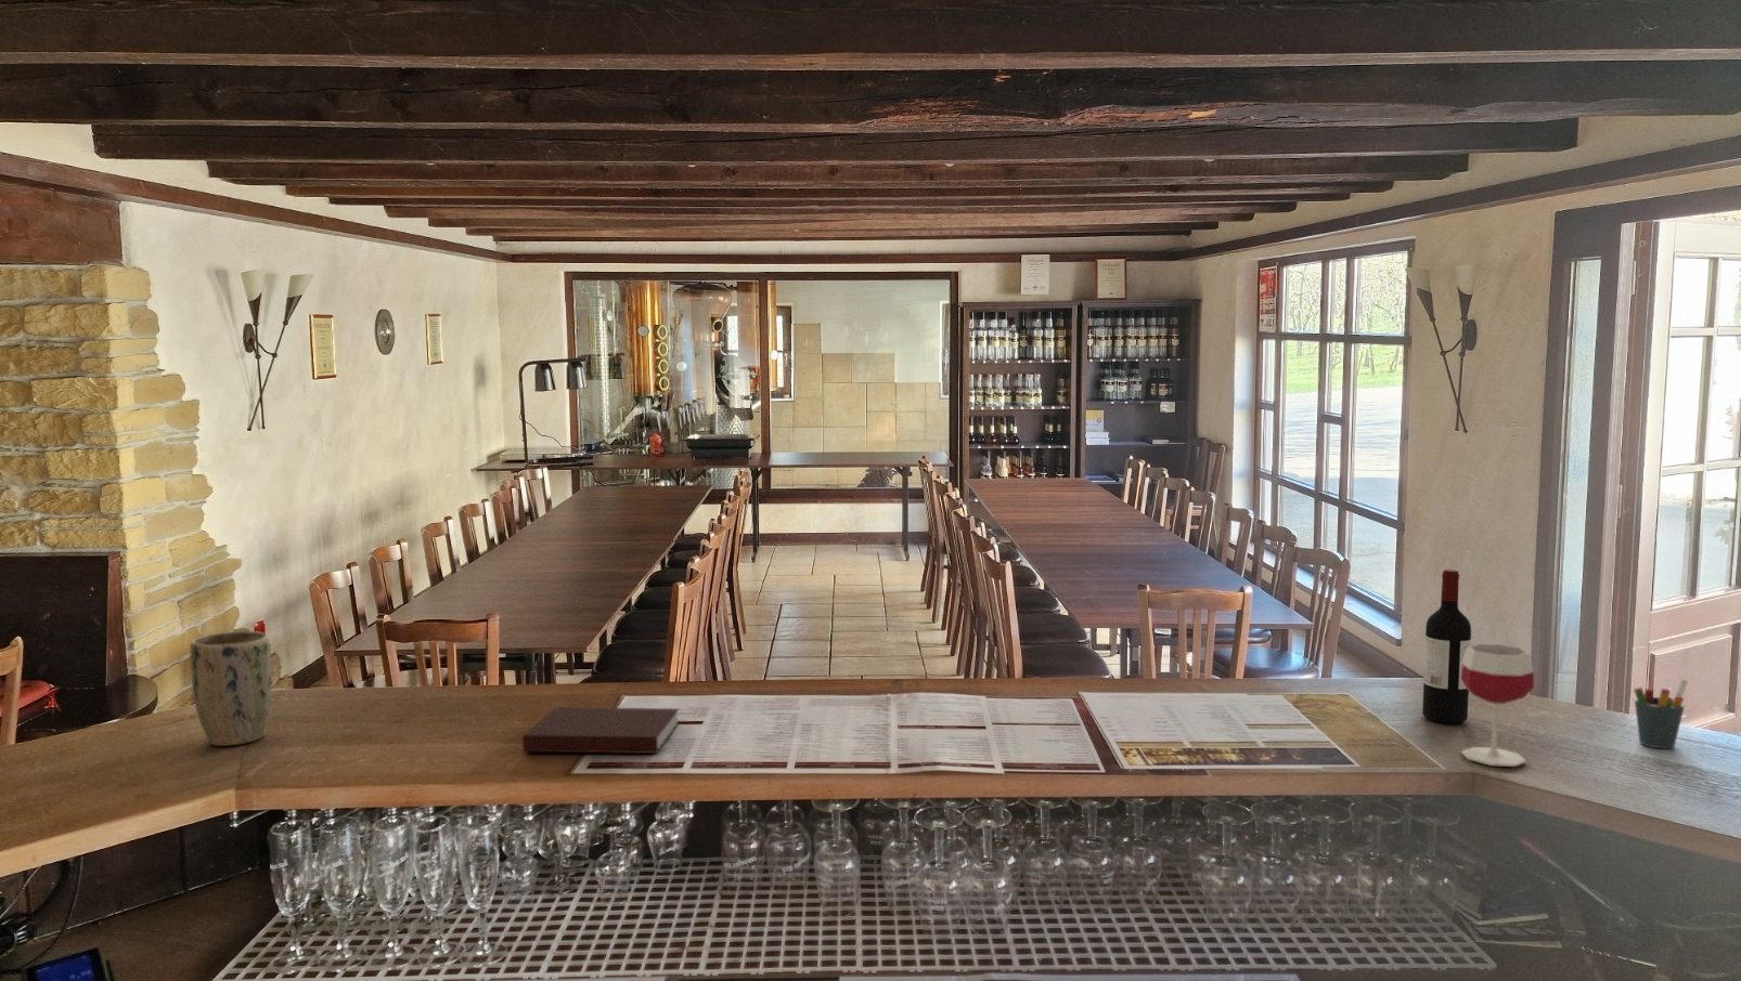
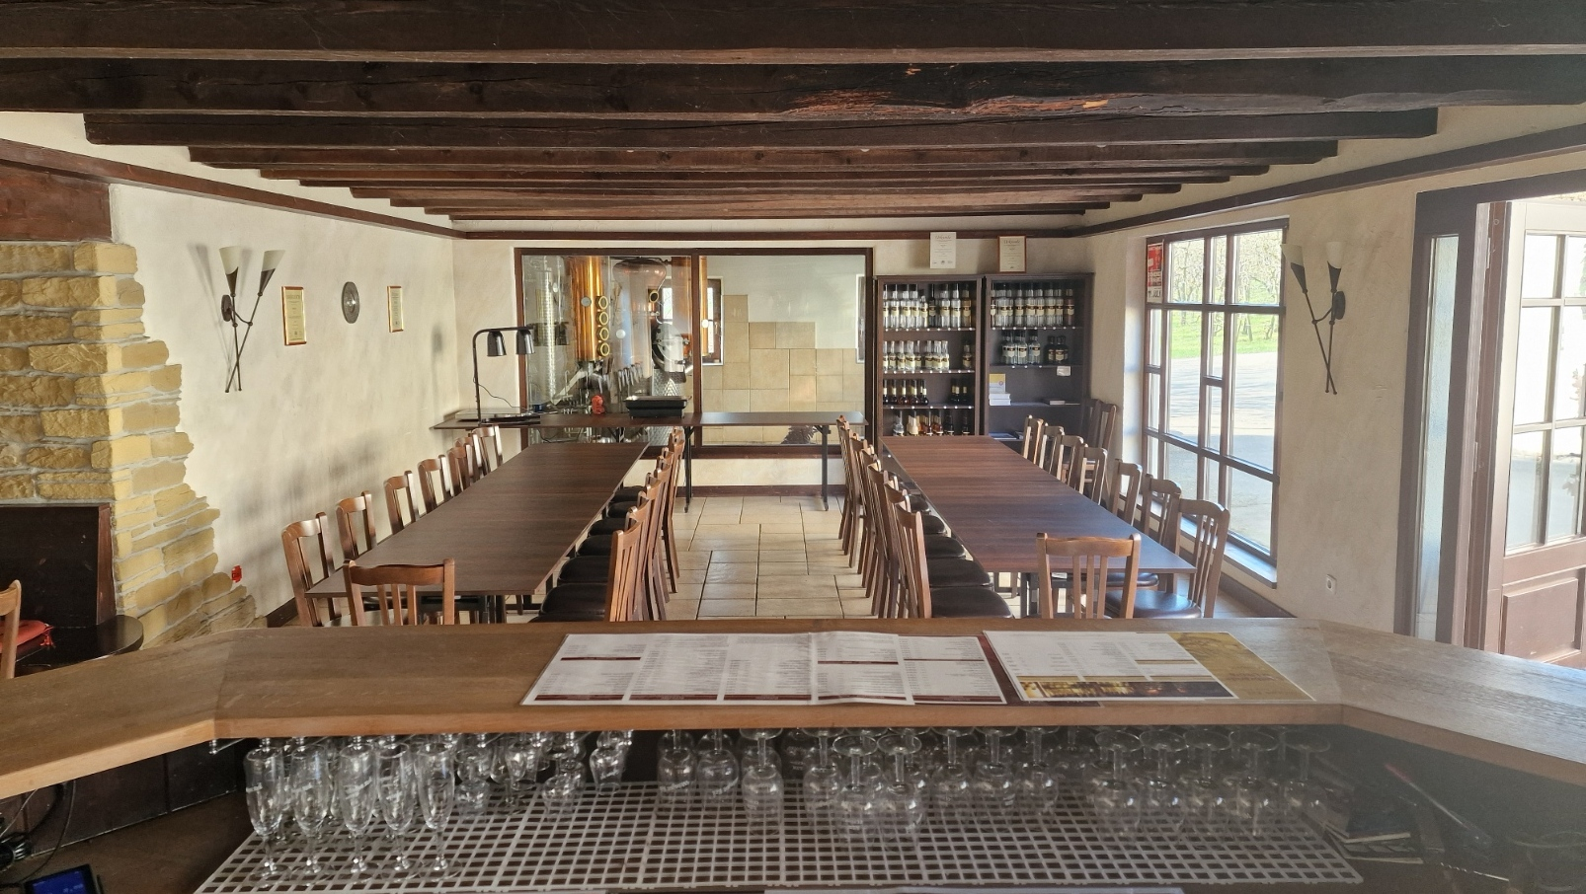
- wine bottle (1447, 644)
- pen holder (1658, 711)
- wineglass (1495, 704)
- plant pot (232, 687)
- notebook (604, 729)
